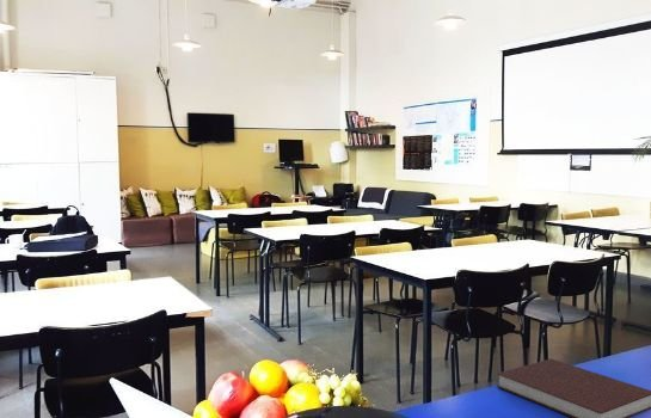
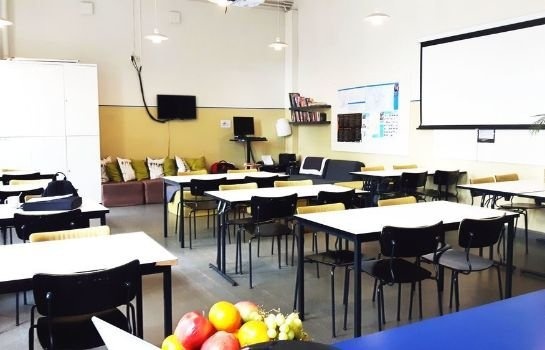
- notebook (572, 389)
